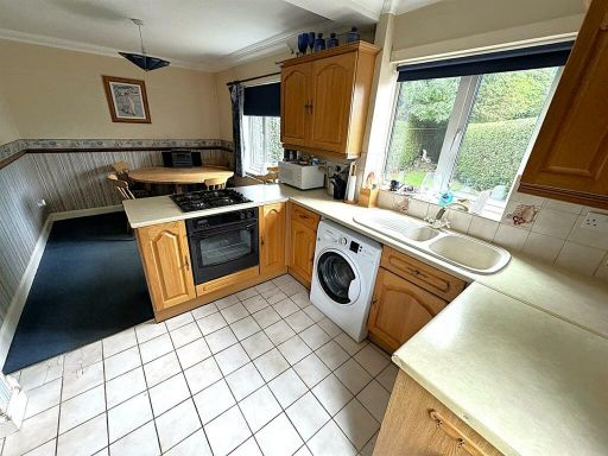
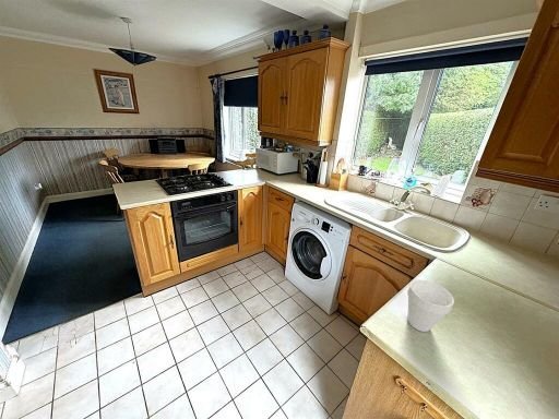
+ cup (425, 308)
